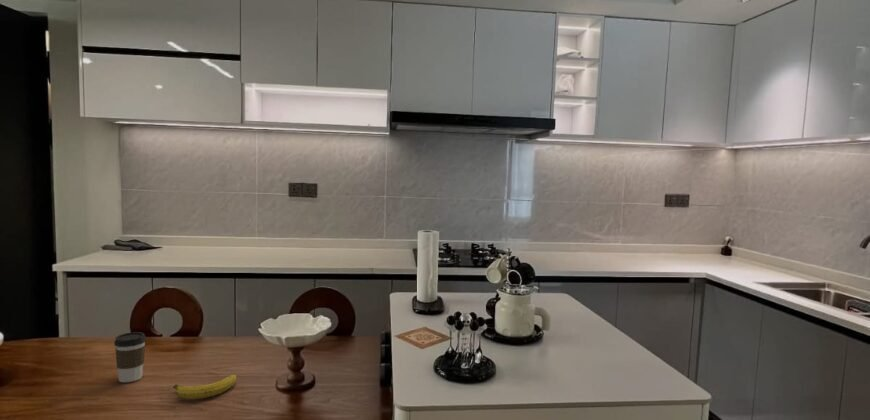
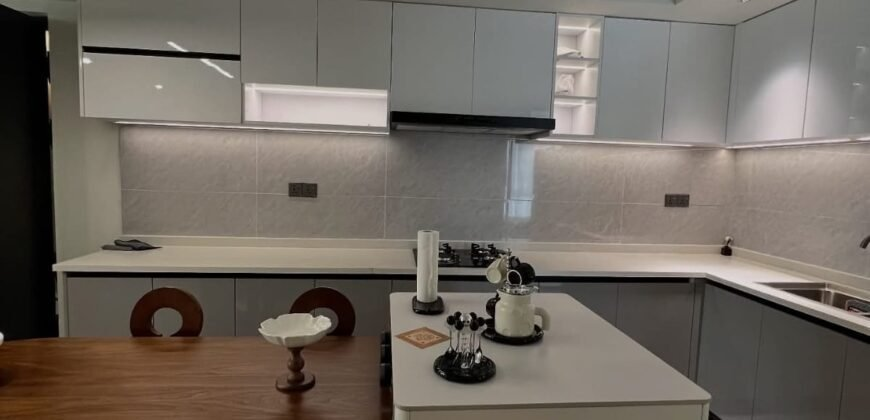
- fruit (202, 385)
- coffee cup (130, 357)
